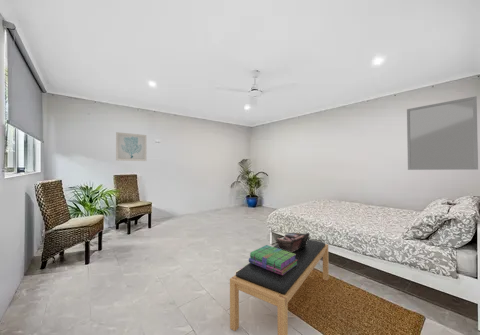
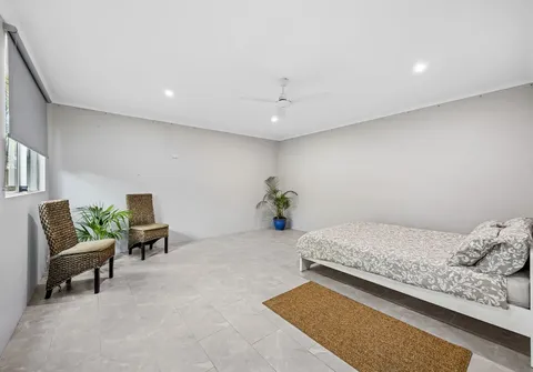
- bench (288, 276)
- stack of books (272, 258)
- home mirror (439, 136)
- tote bag (292, 239)
- wall art (131, 147)
